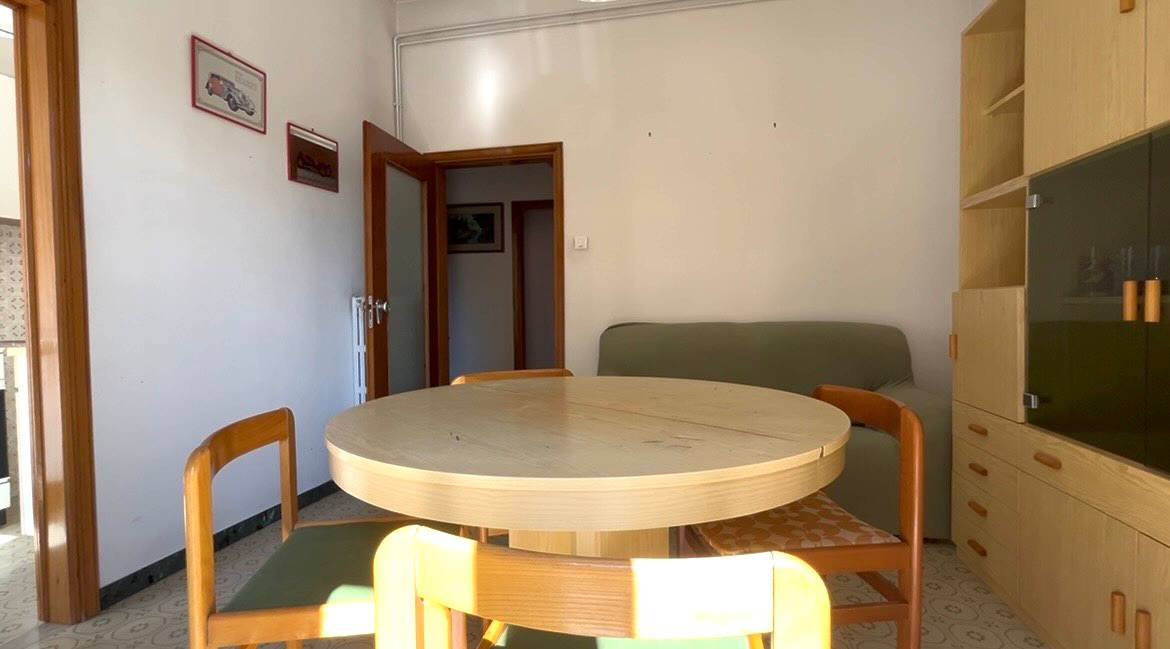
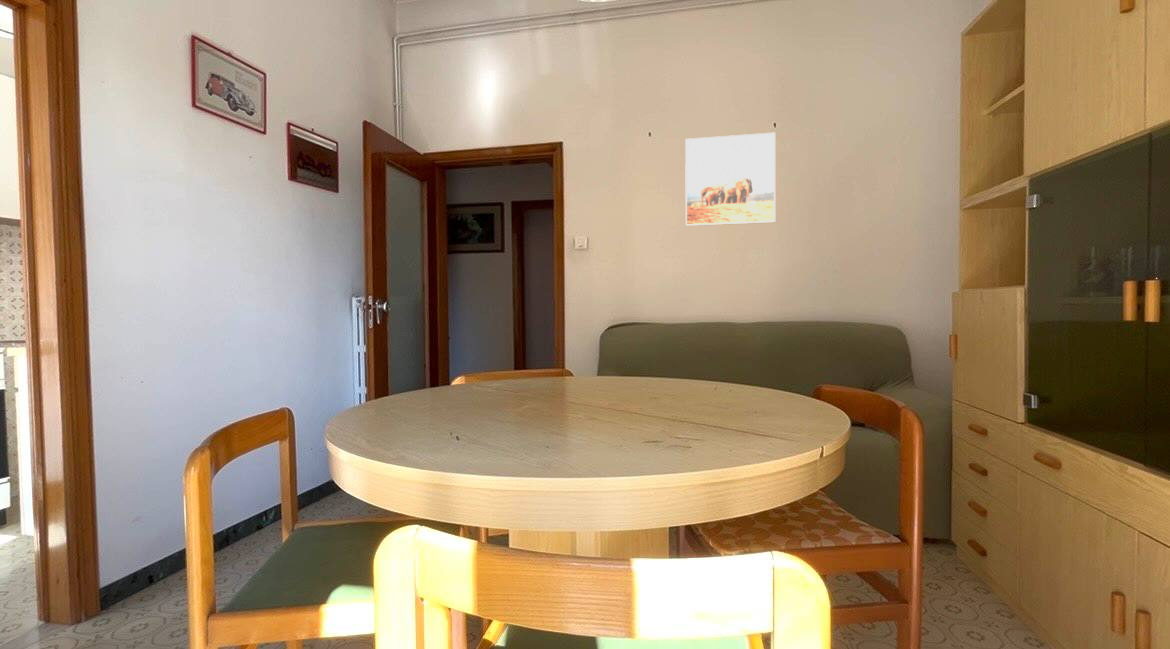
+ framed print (729, 180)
